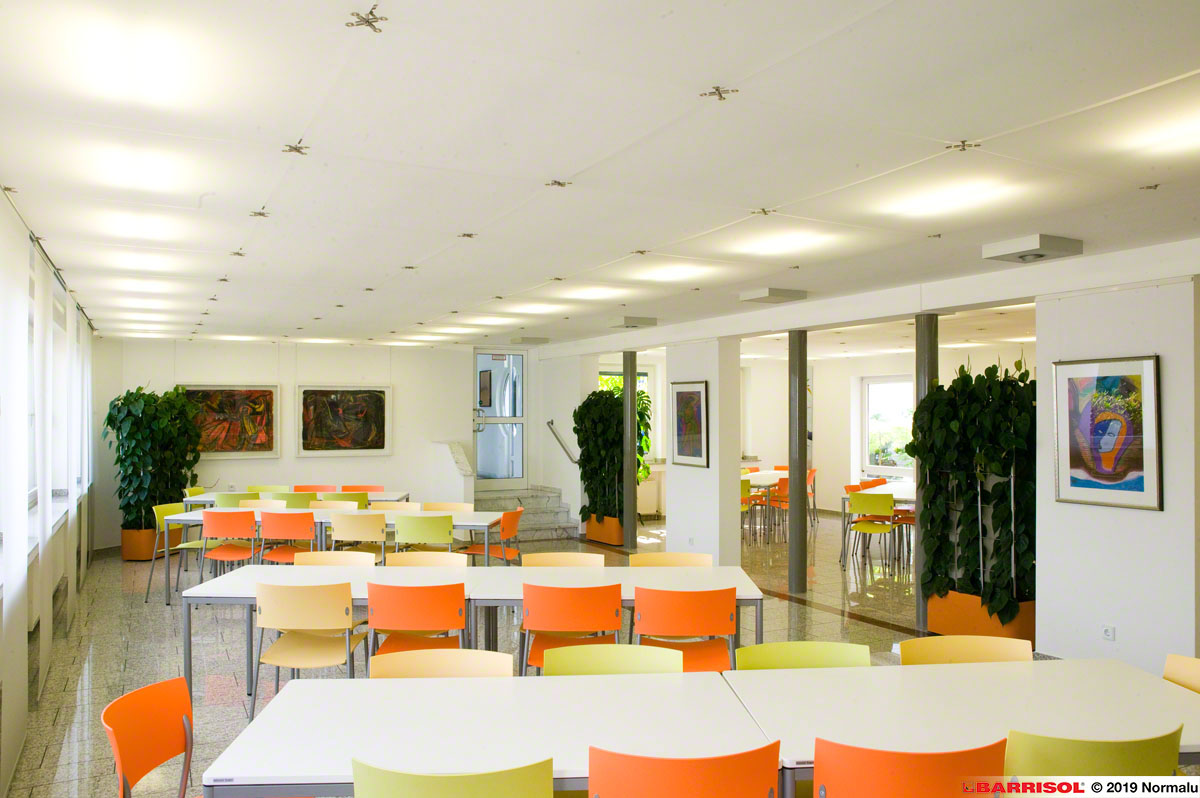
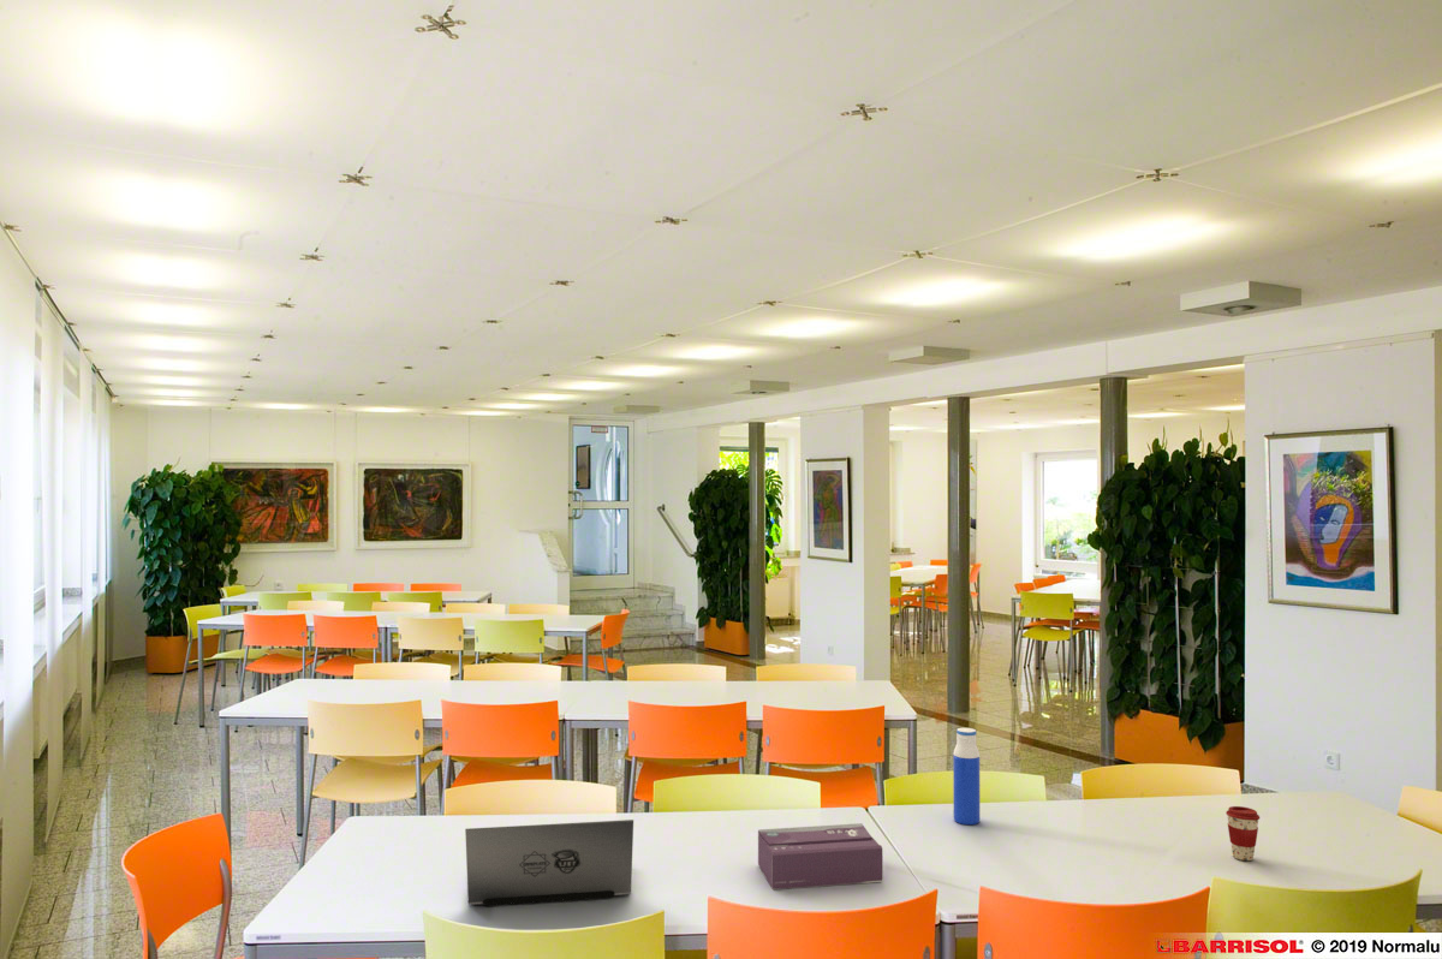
+ tissue box (818, 854)
+ coffee cup (1243, 833)
+ water bottle (966, 775)
+ laptop (550, 847)
